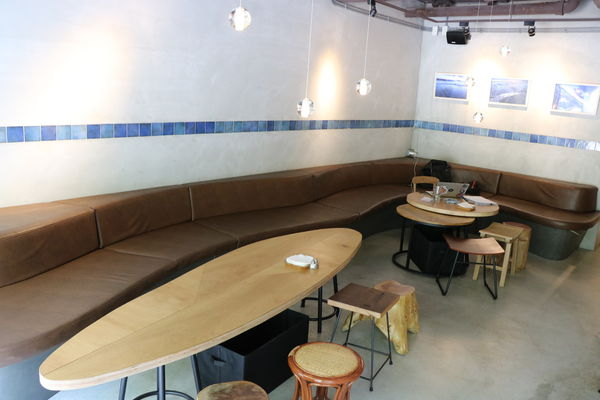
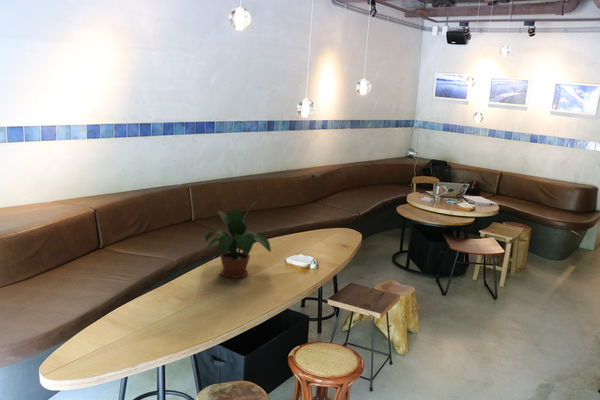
+ potted plant (236, 237)
